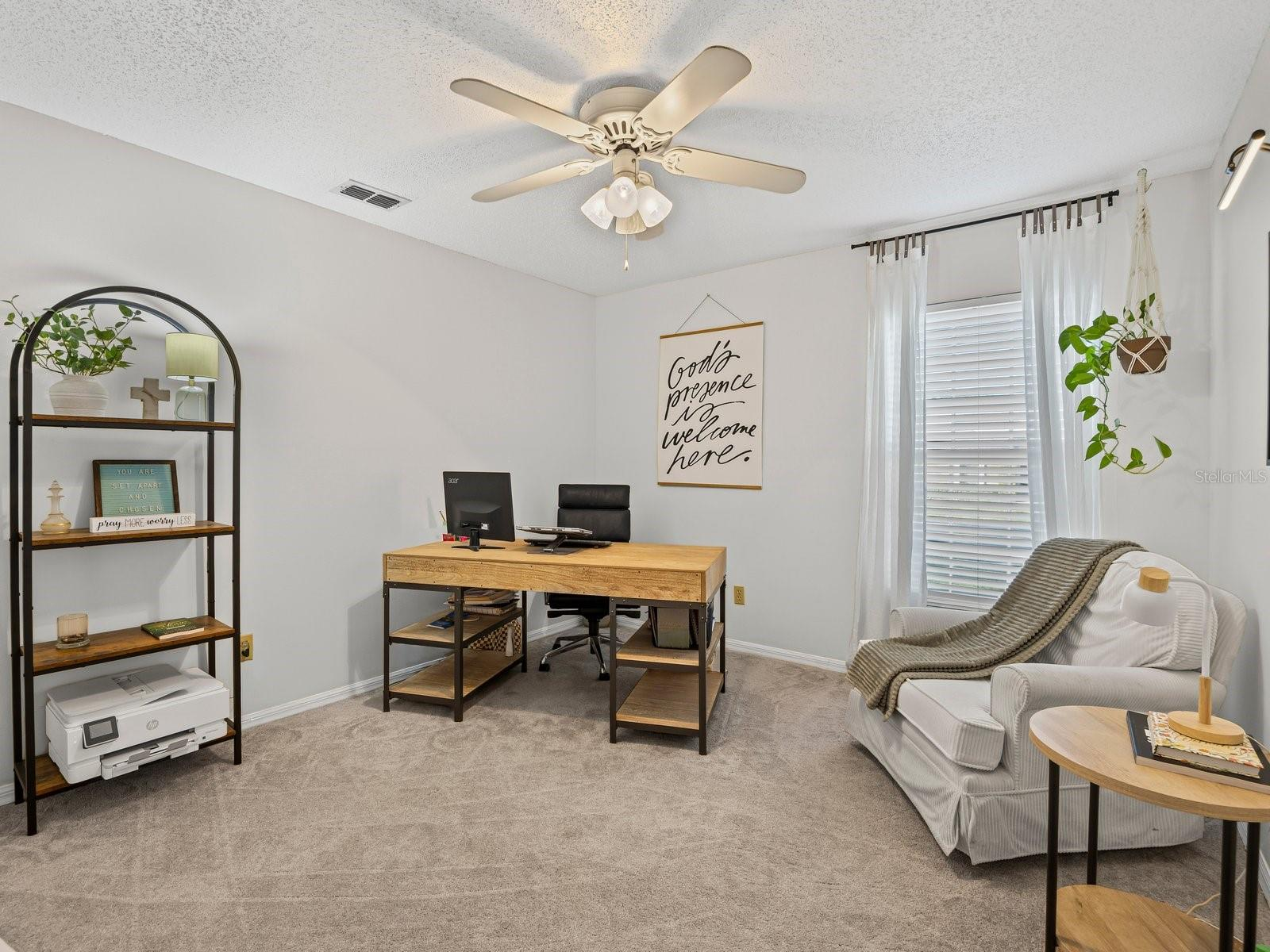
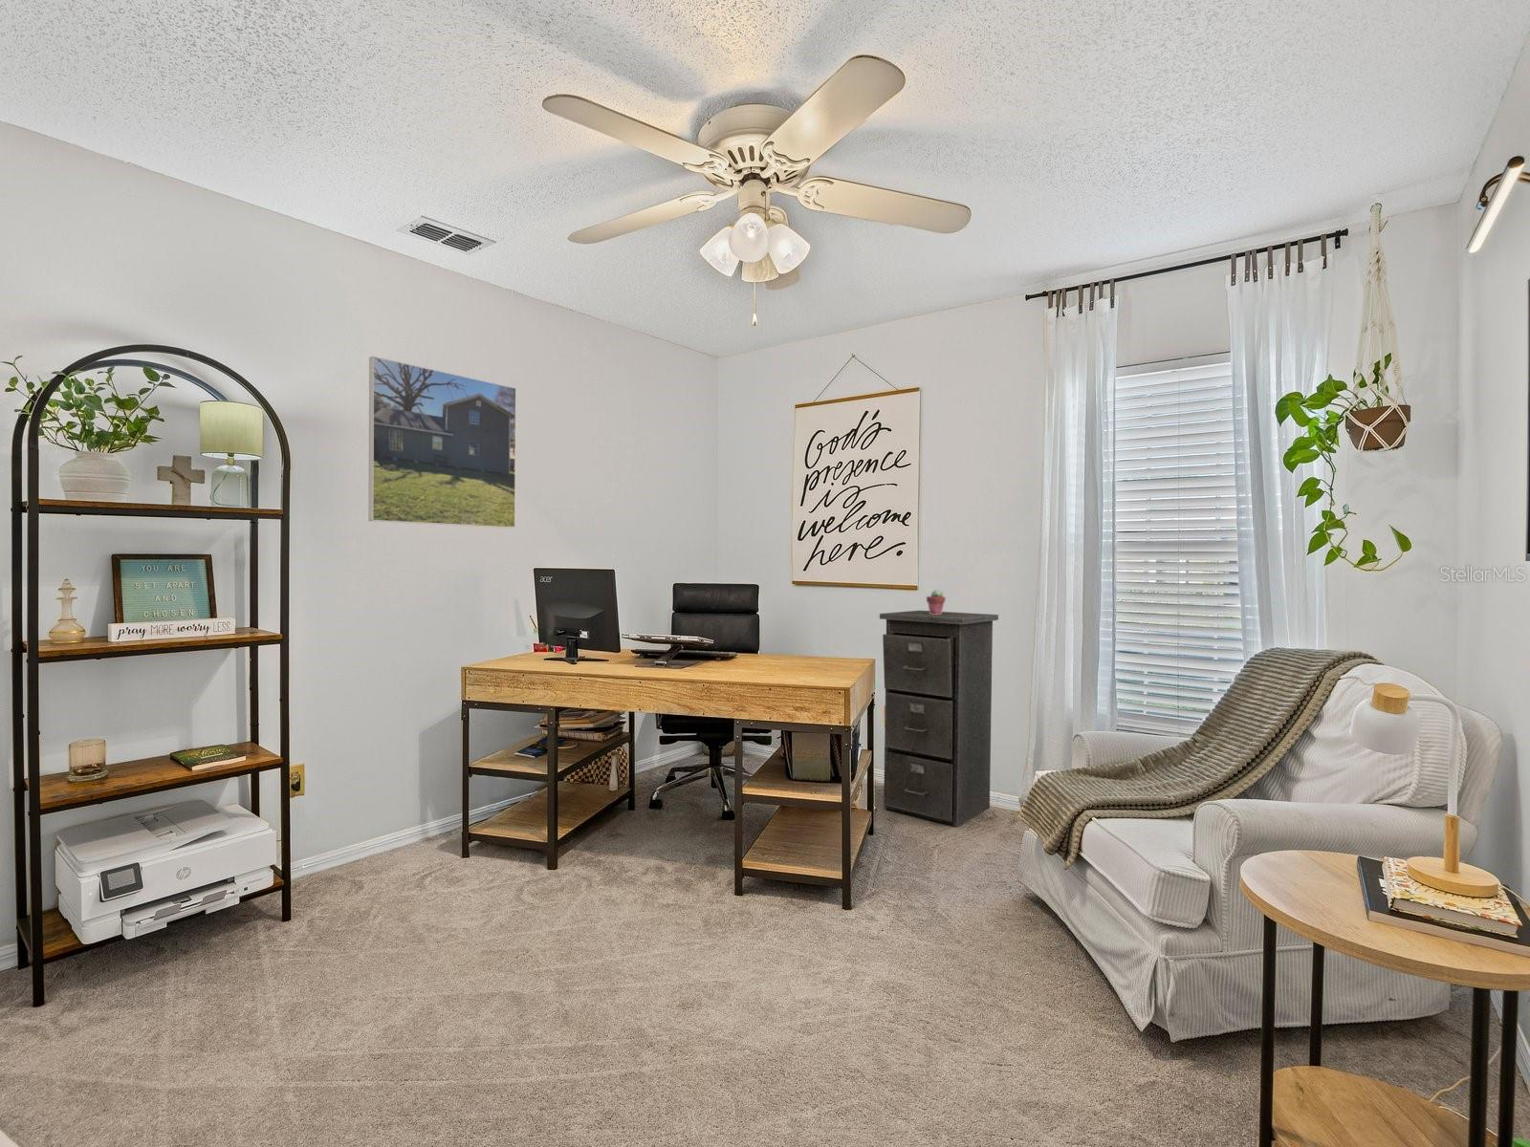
+ potted succulent (935, 601)
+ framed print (447, 449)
+ filing cabinet (934, 712)
